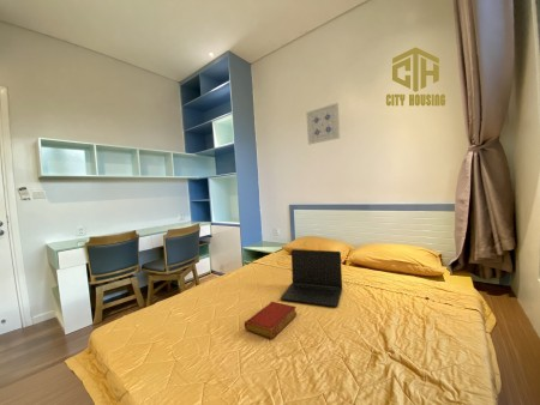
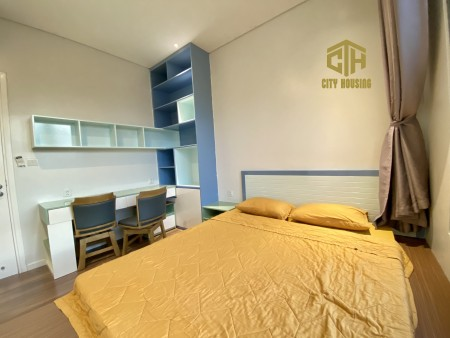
- wall art (322, 125)
- book (271, 316)
- laptop (311, 274)
